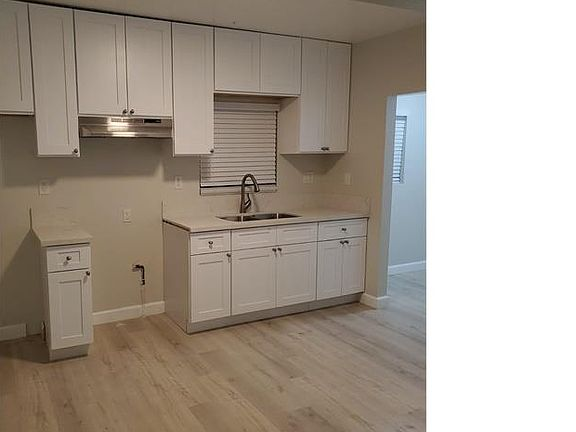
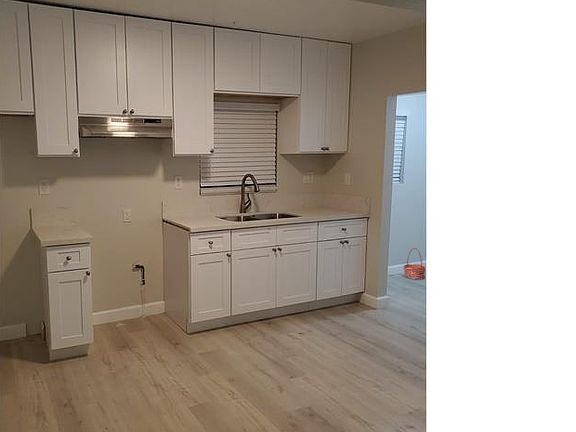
+ basket (414, 264)
